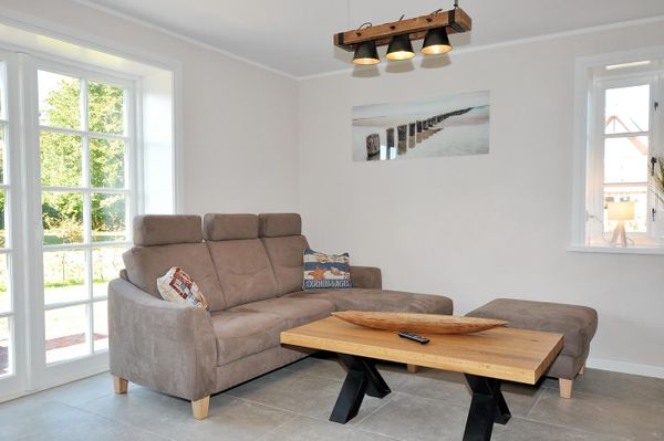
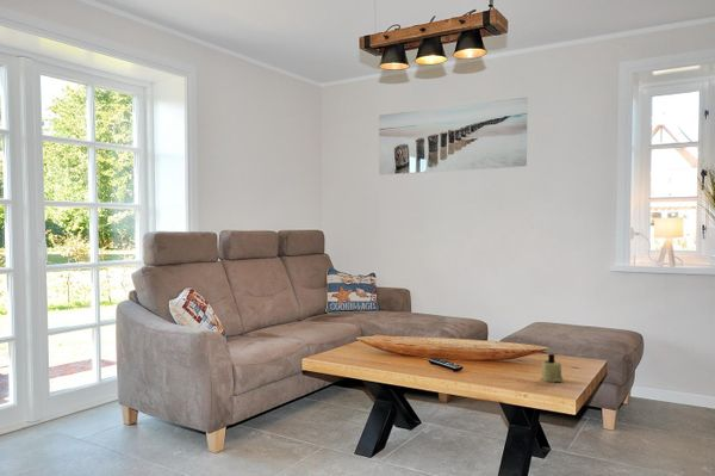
+ candle (552, 366)
